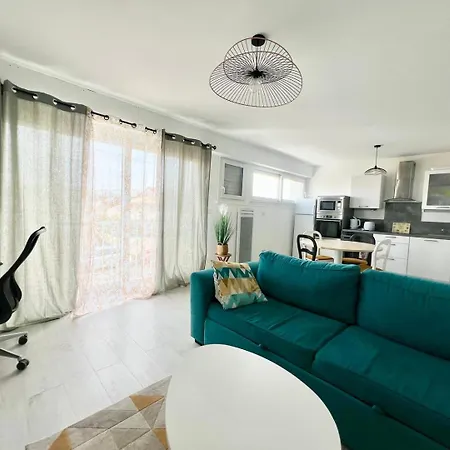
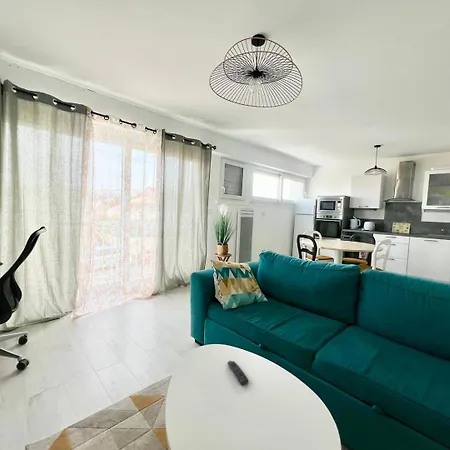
+ remote control (236, 370)
